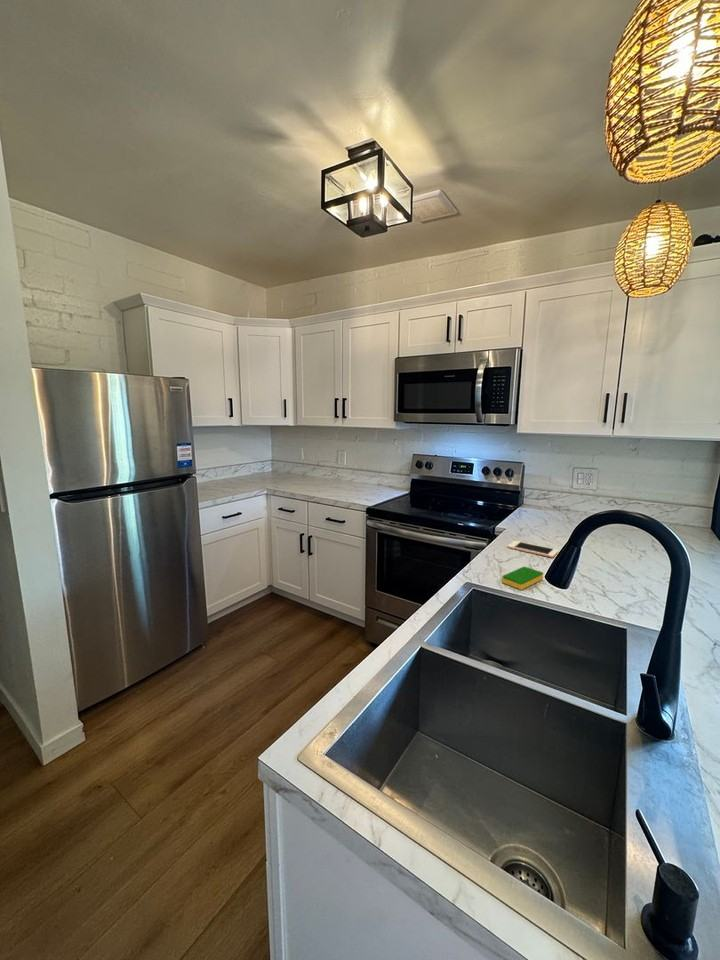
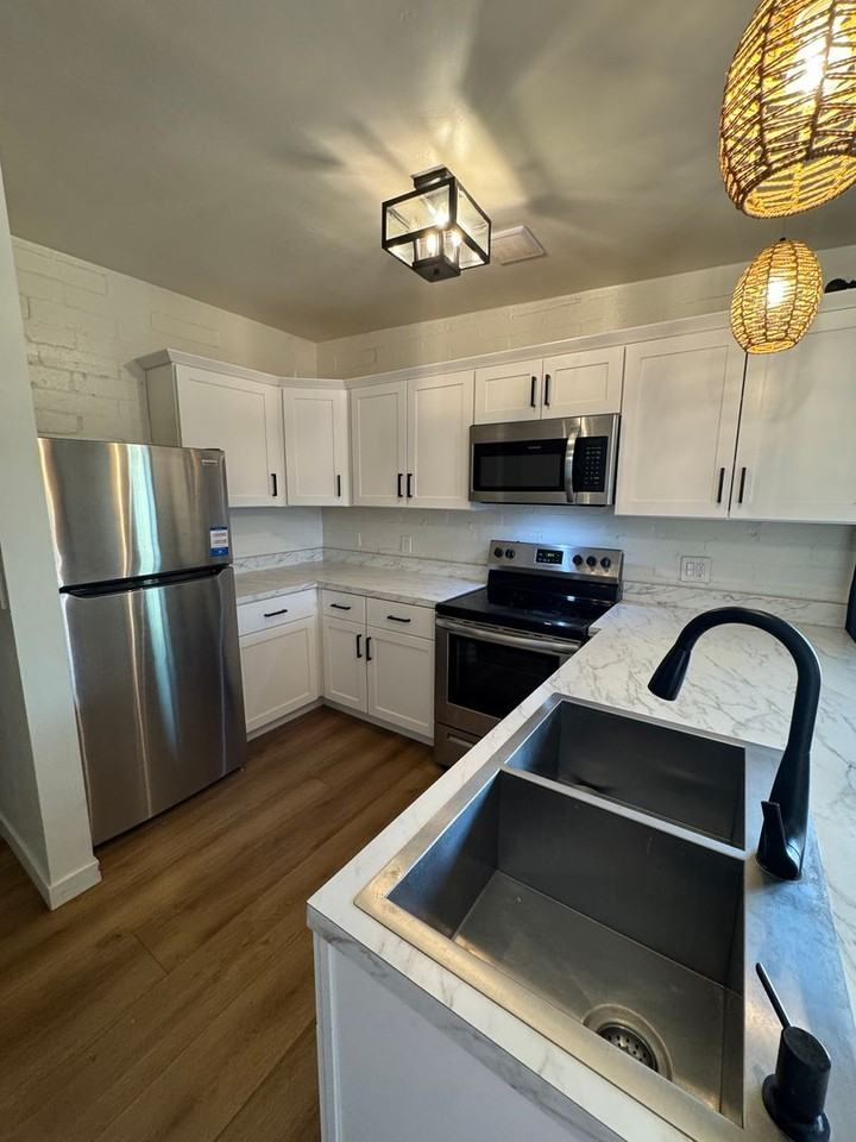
- cell phone (532, 548)
- dish sponge (522, 577)
